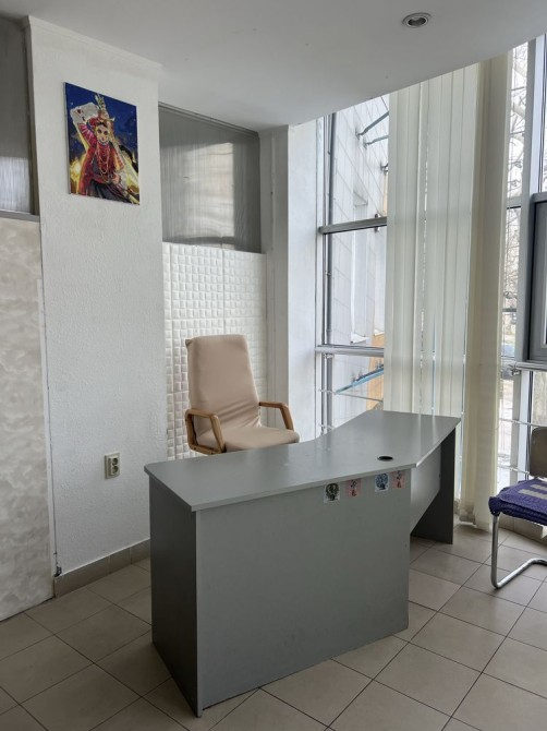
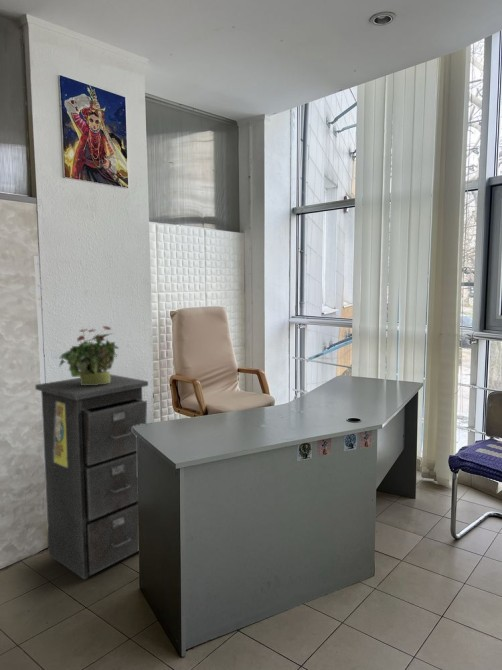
+ potted plant (88, 354)
+ filing cabinet (99, 470)
